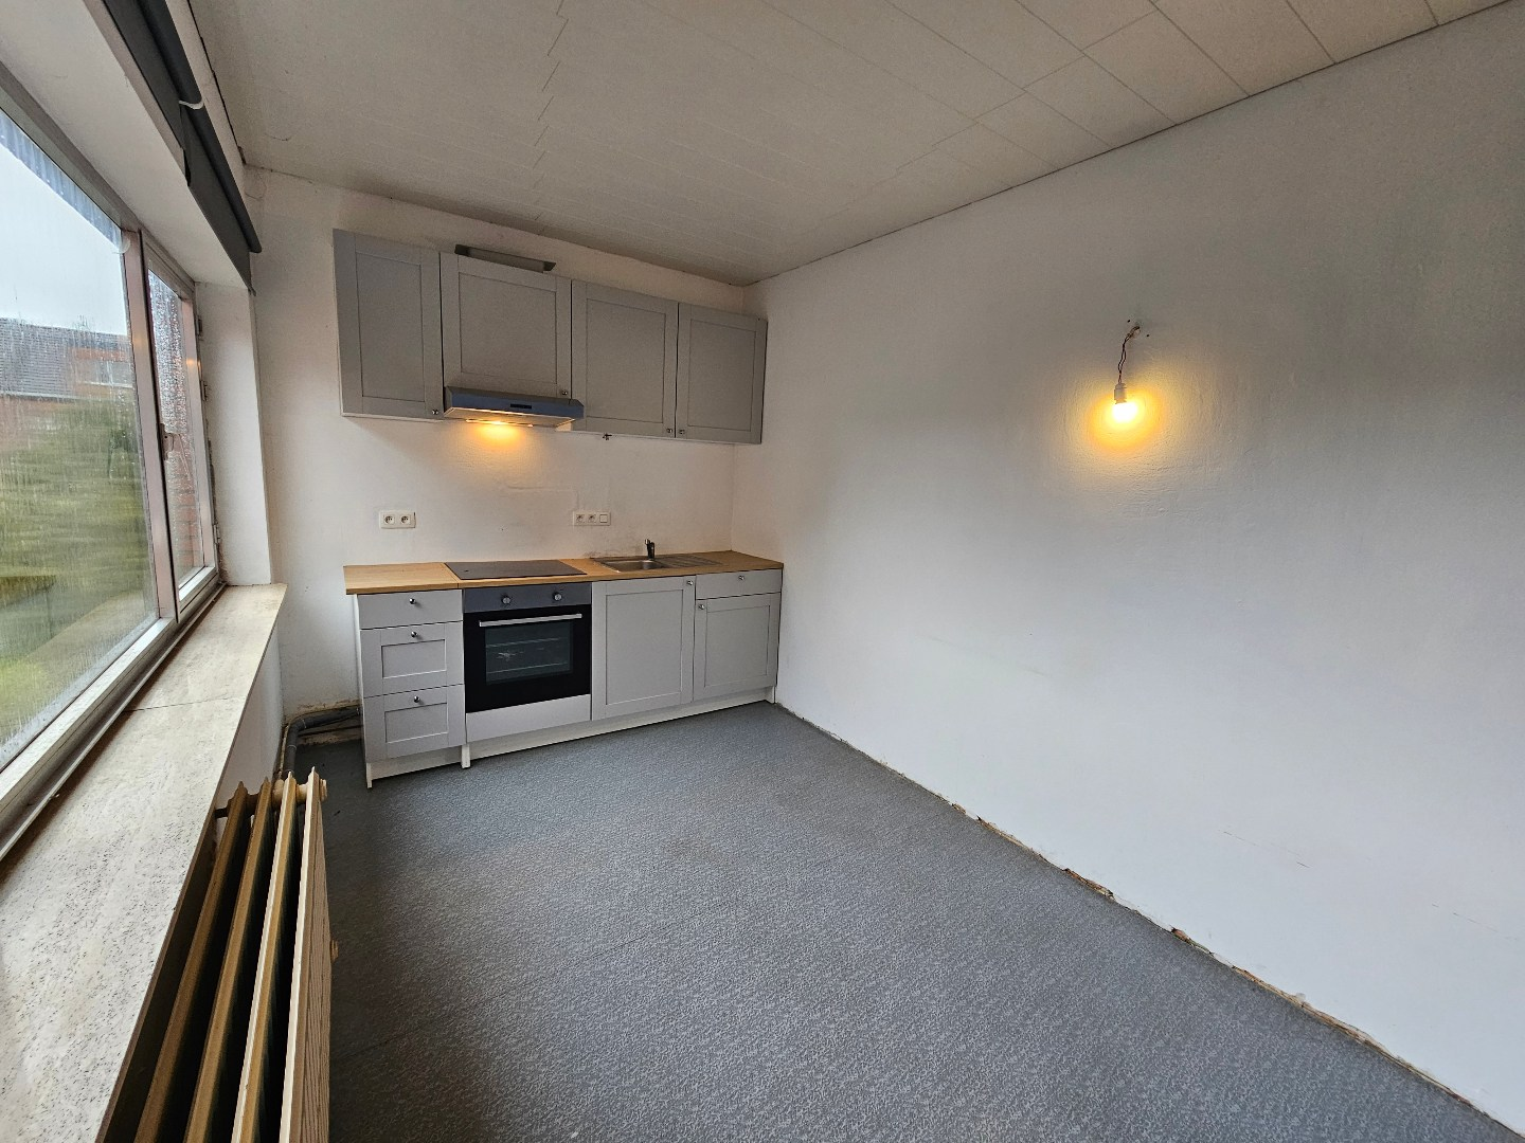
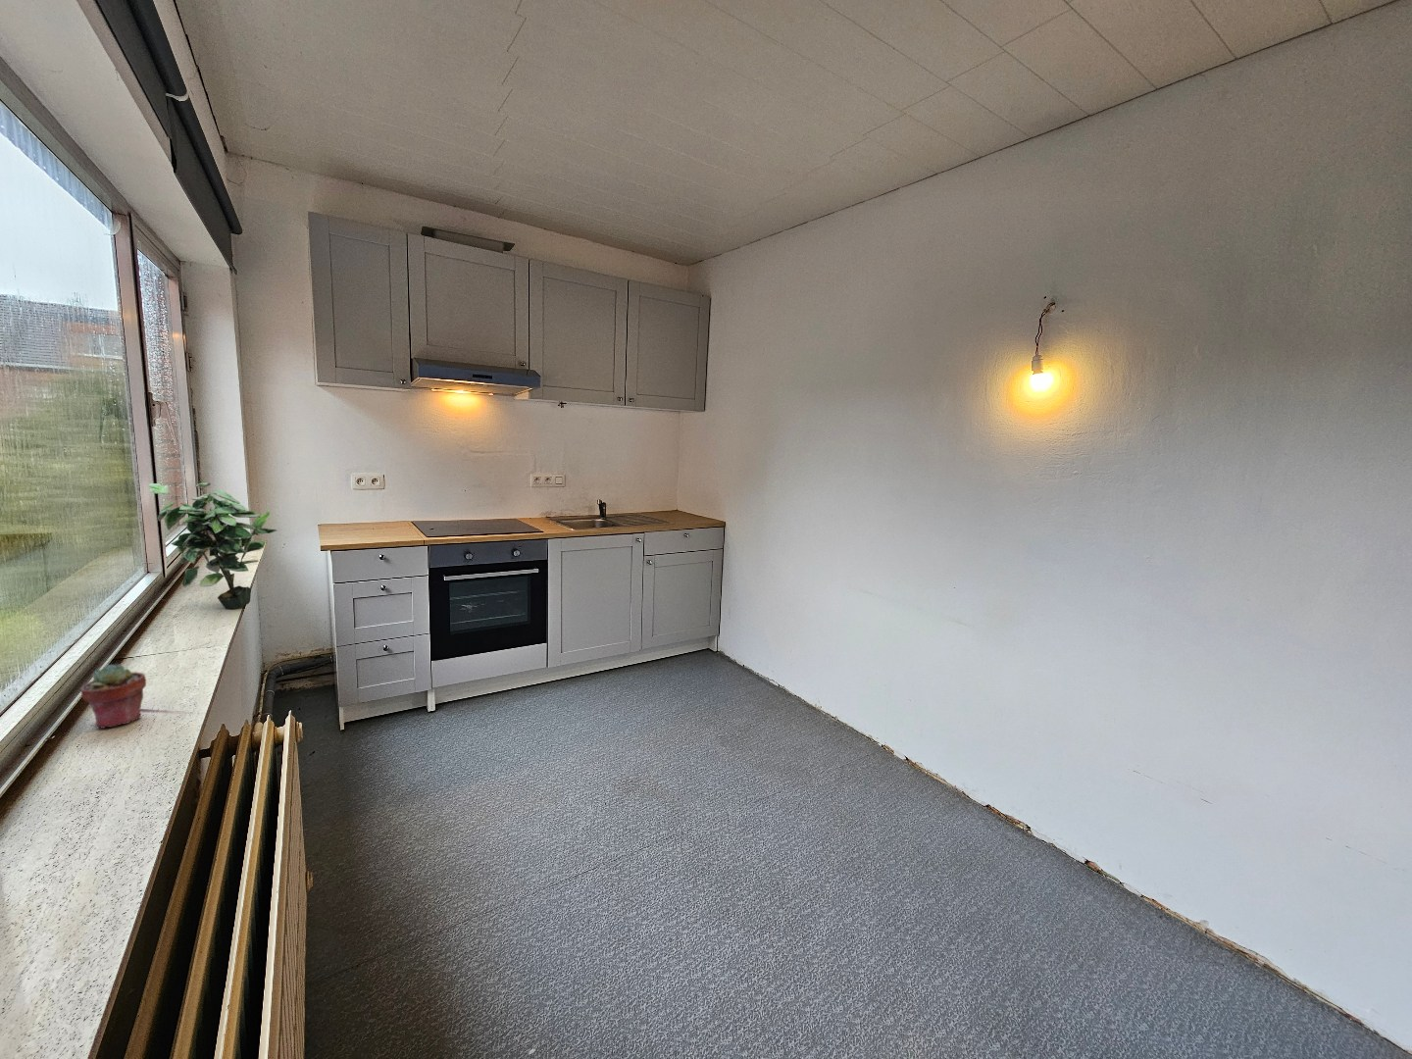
+ potted plant (216, 547)
+ potted succulent (115, 692)
